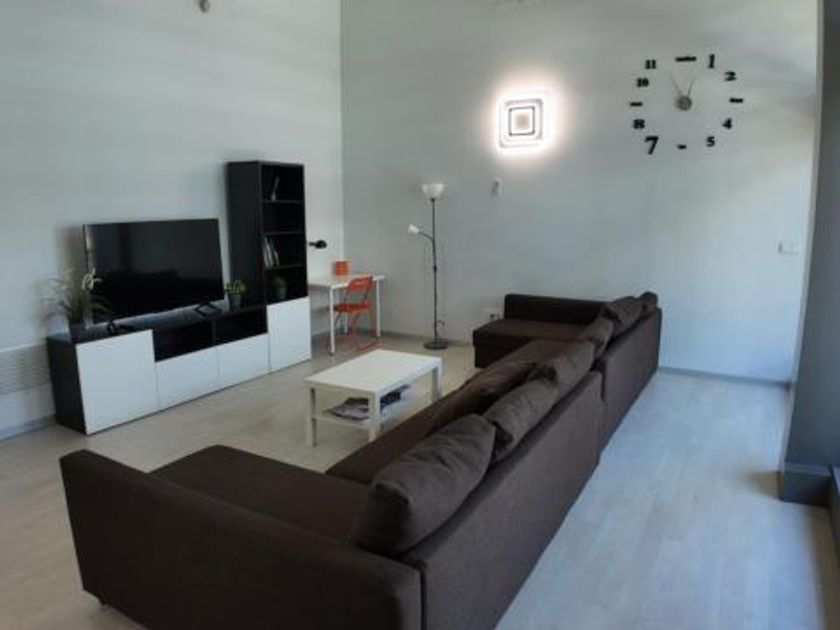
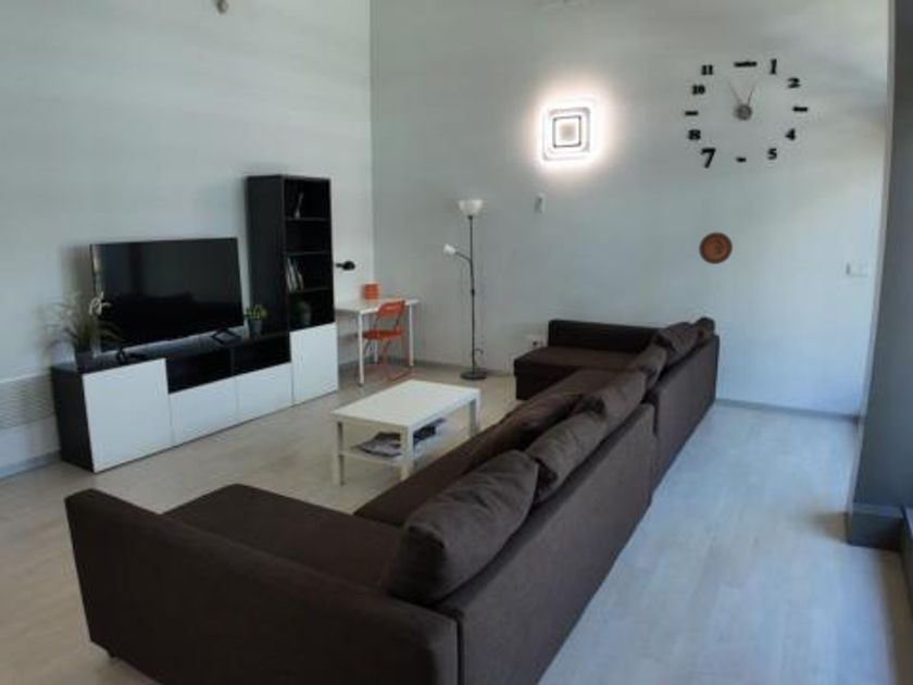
+ decorative plate (715, 248)
